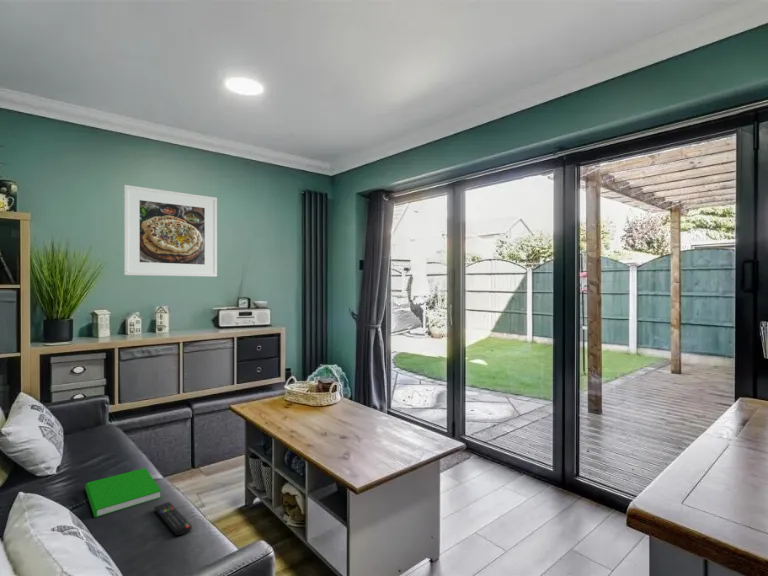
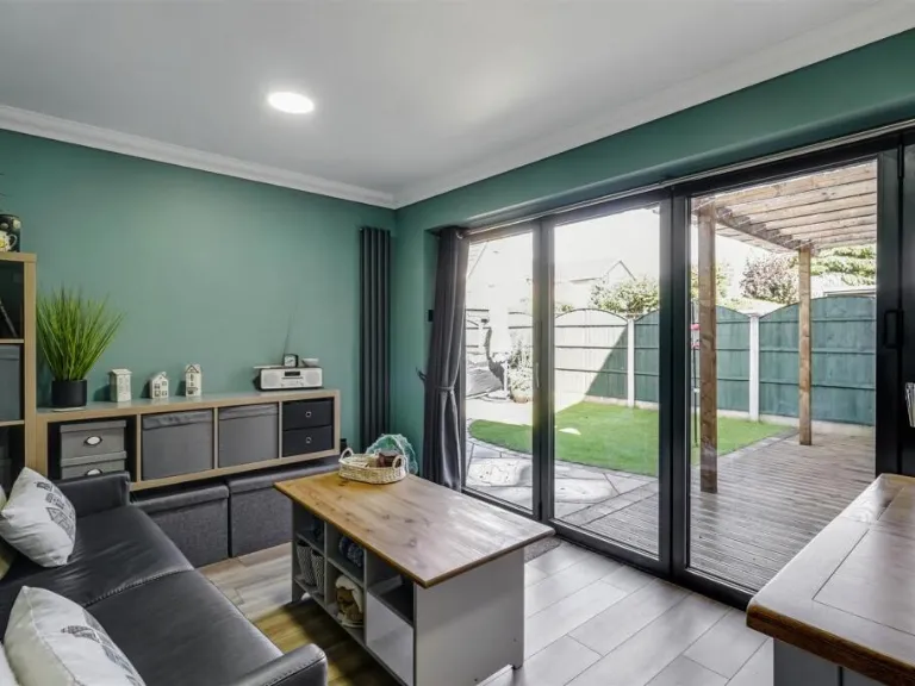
- book (122, 490)
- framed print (173, 233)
- remote control (172, 518)
